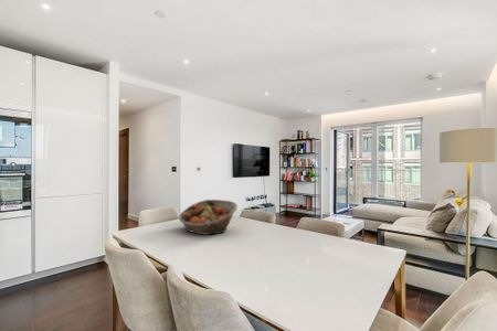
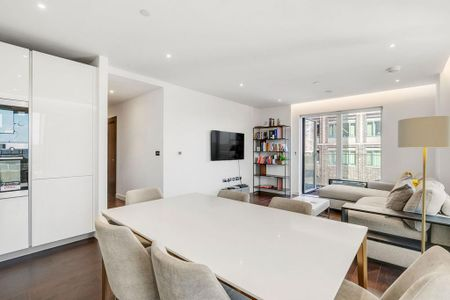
- fruit basket (208, 215)
